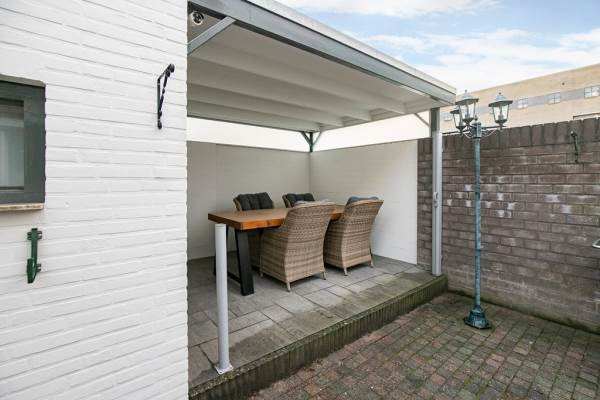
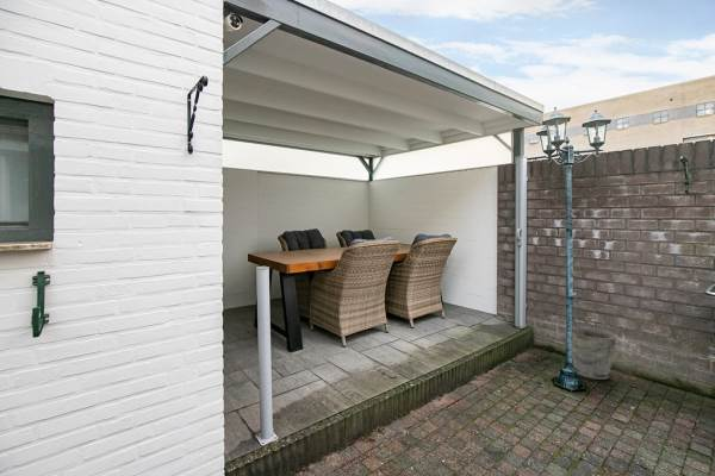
+ bucket (590, 352)
